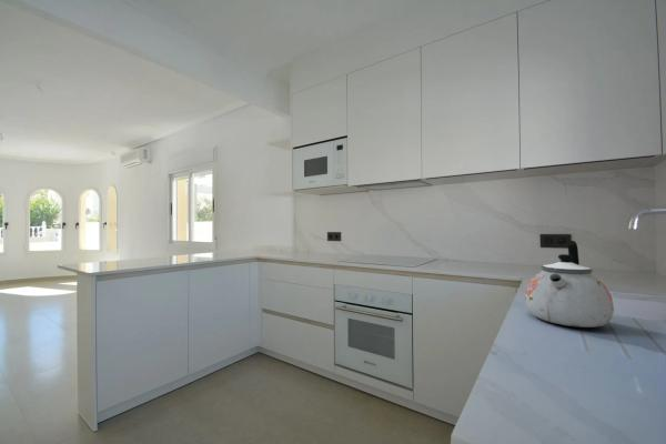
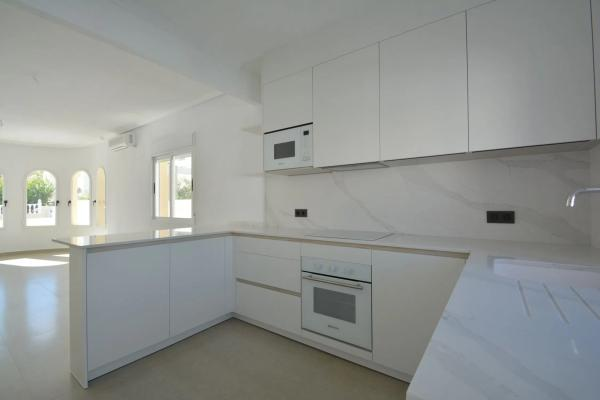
- kettle (565, 280)
